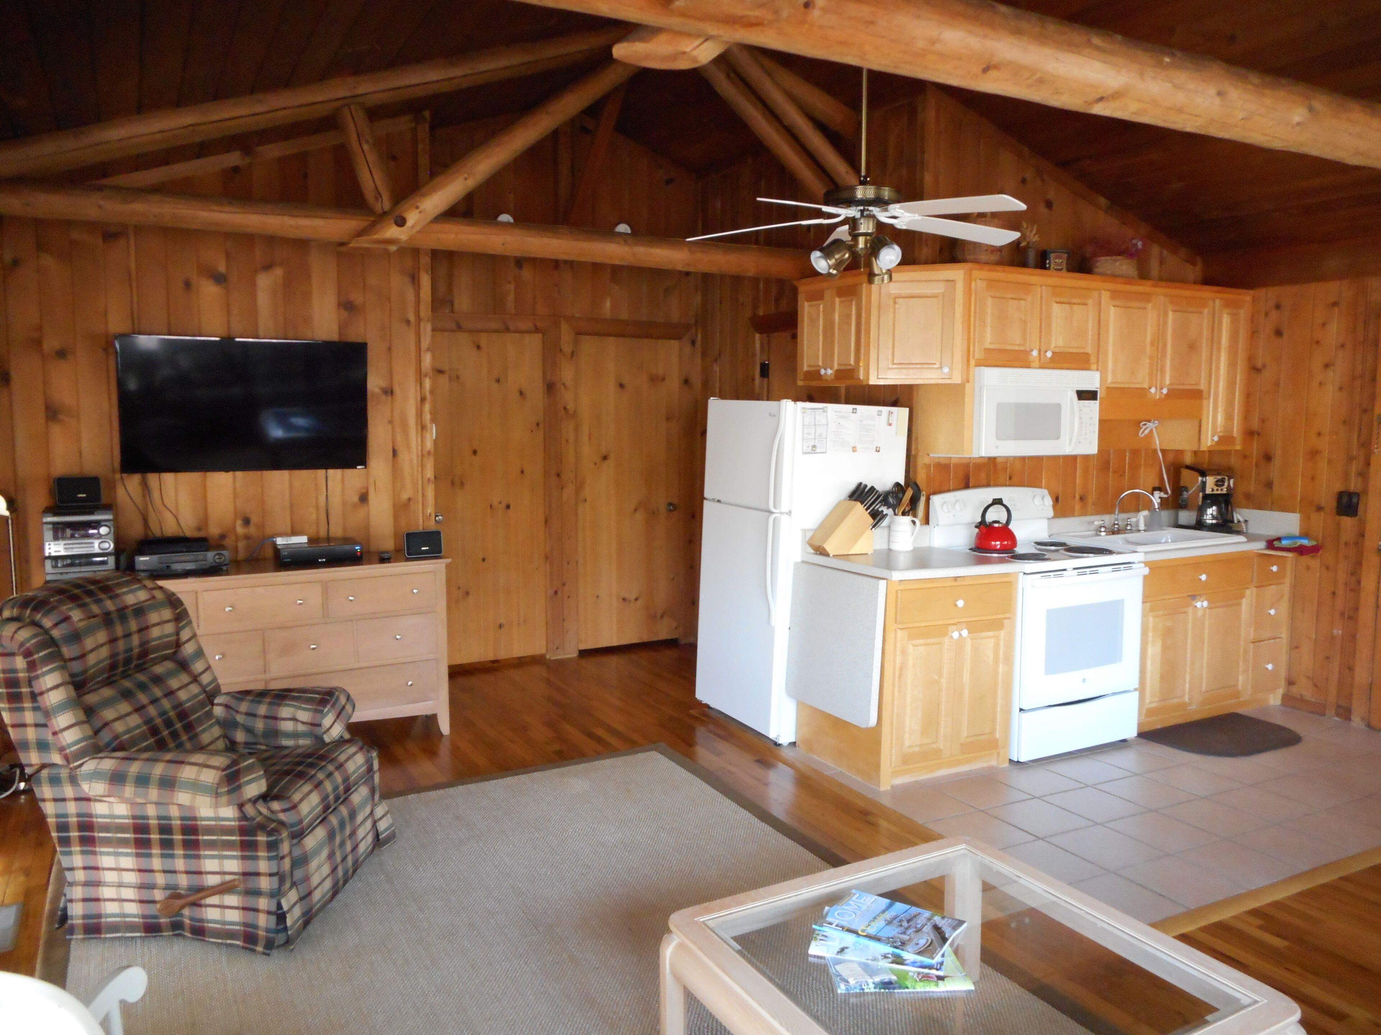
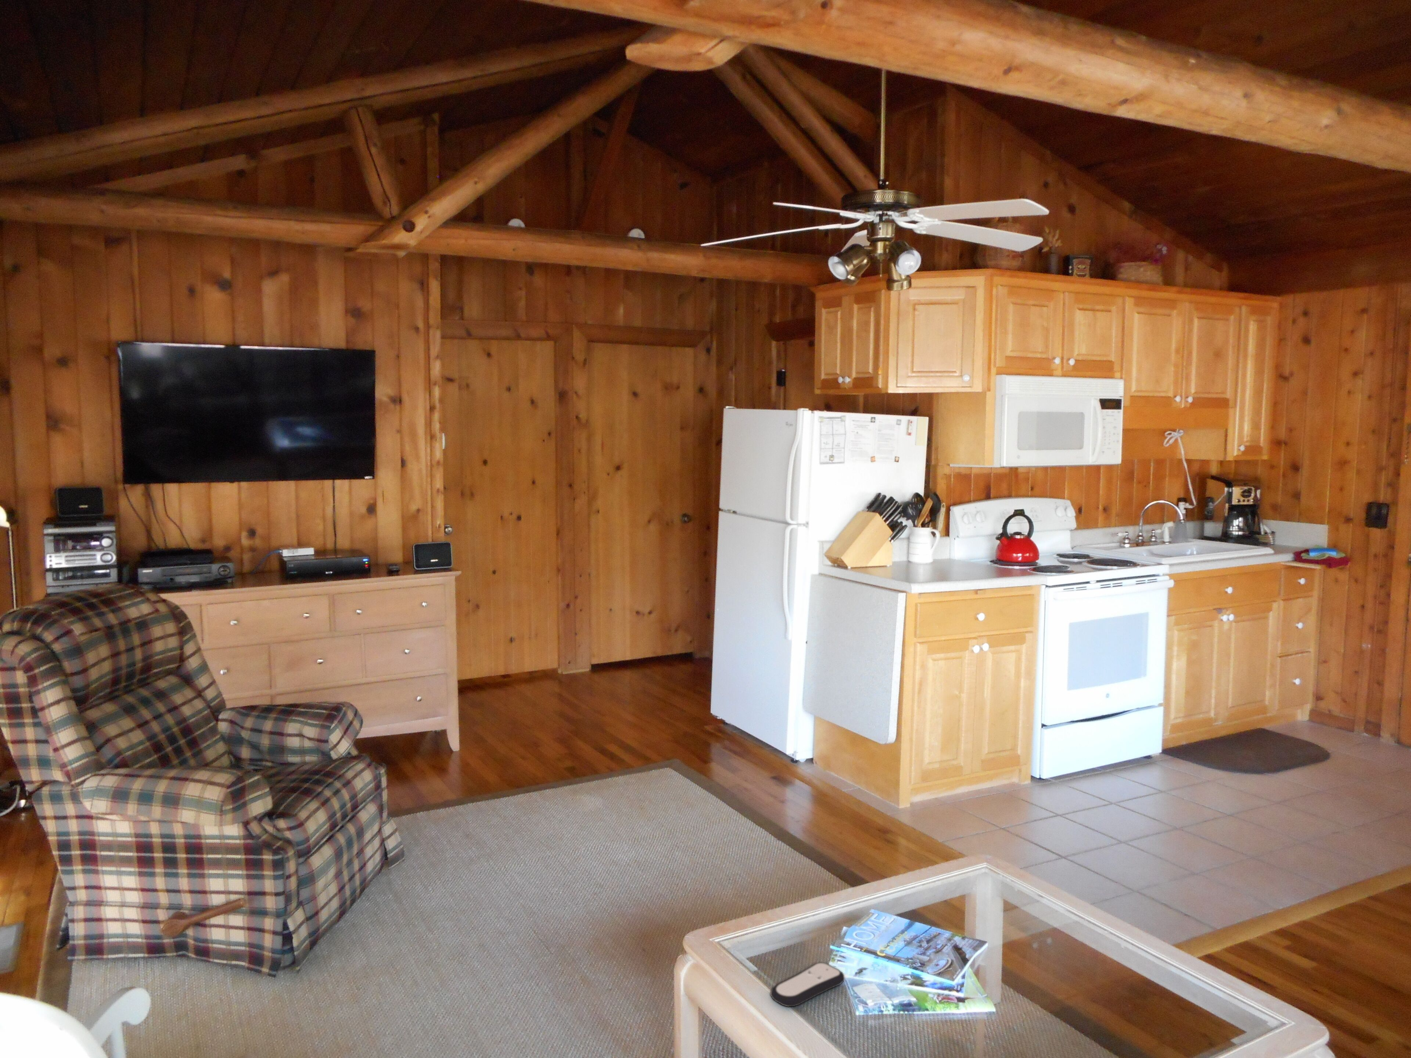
+ remote control (807, 984)
